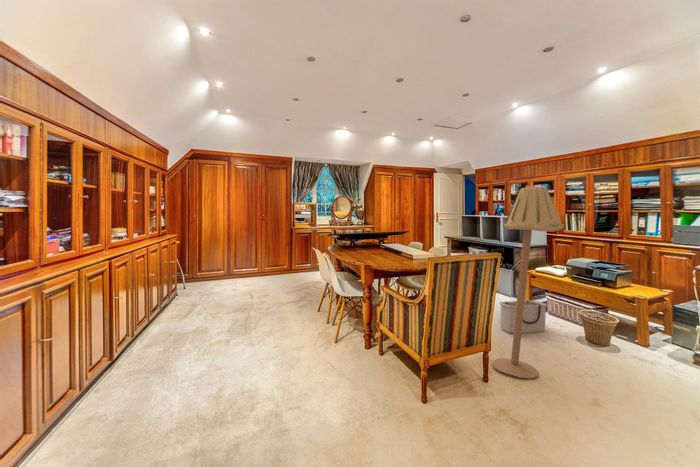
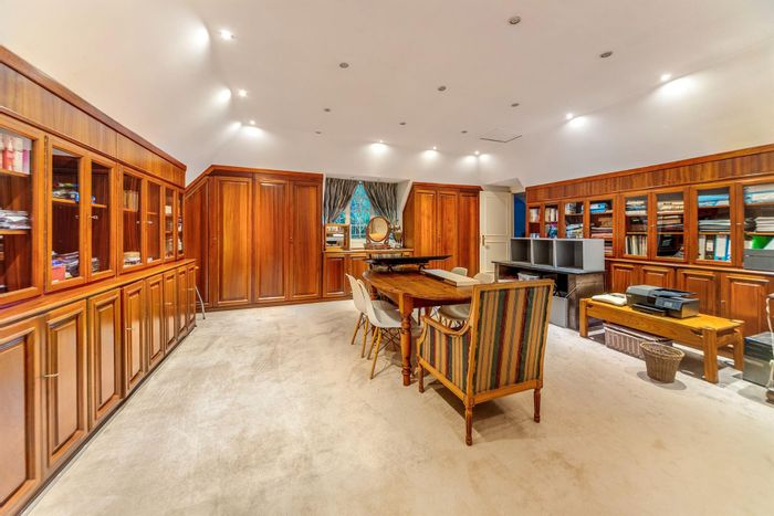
- storage bin (523, 316)
- floor lamp (525, 280)
